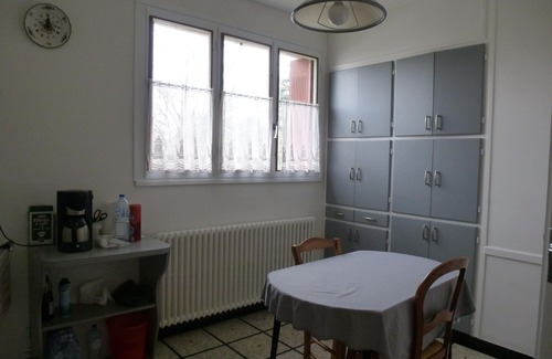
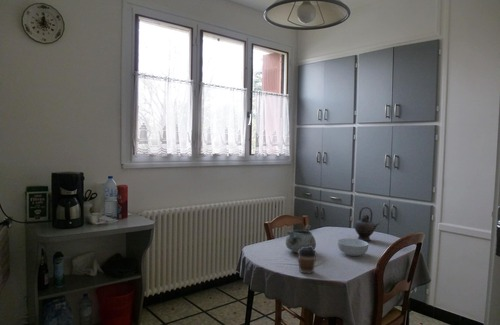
+ cereal bowl (352, 248)
+ decorative bowl (300, 239)
+ coffee cup (306, 259)
+ teapot (367, 223)
